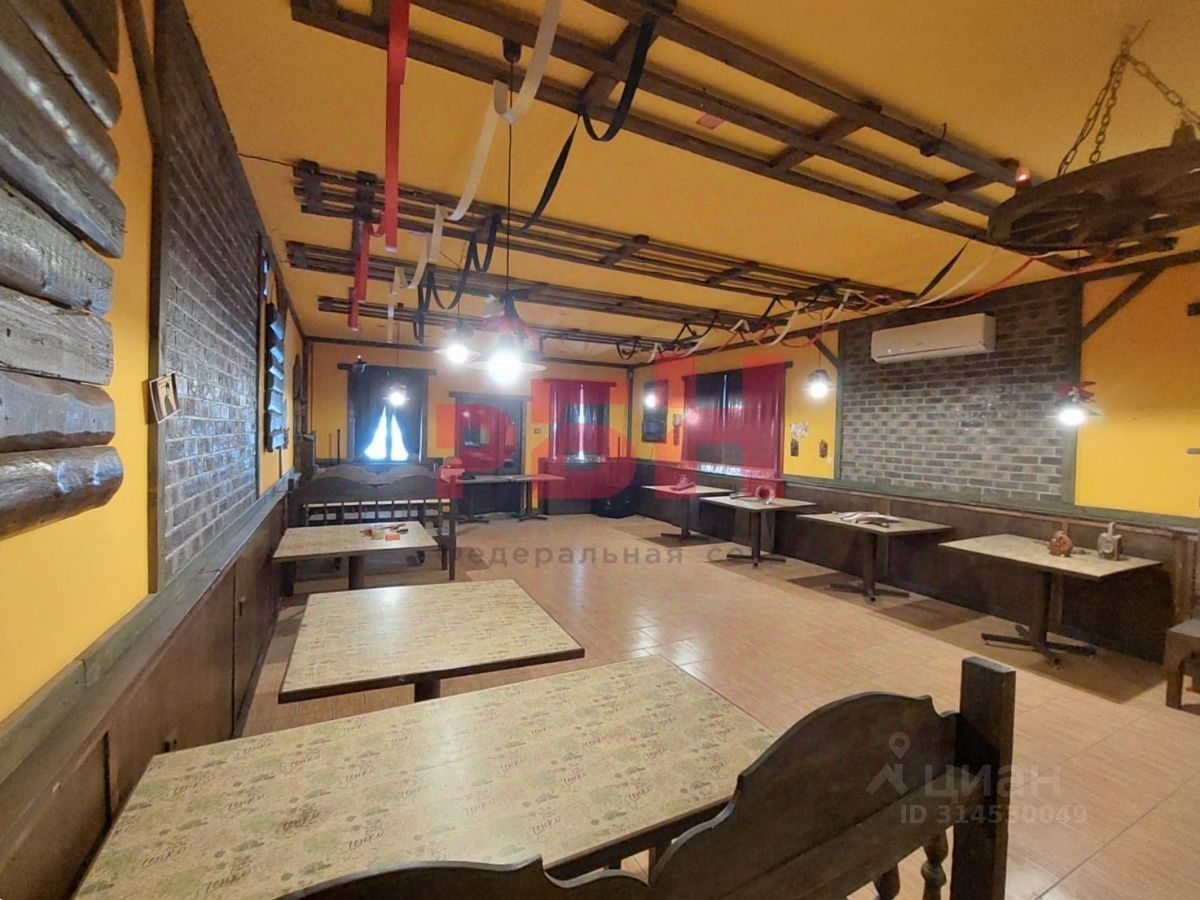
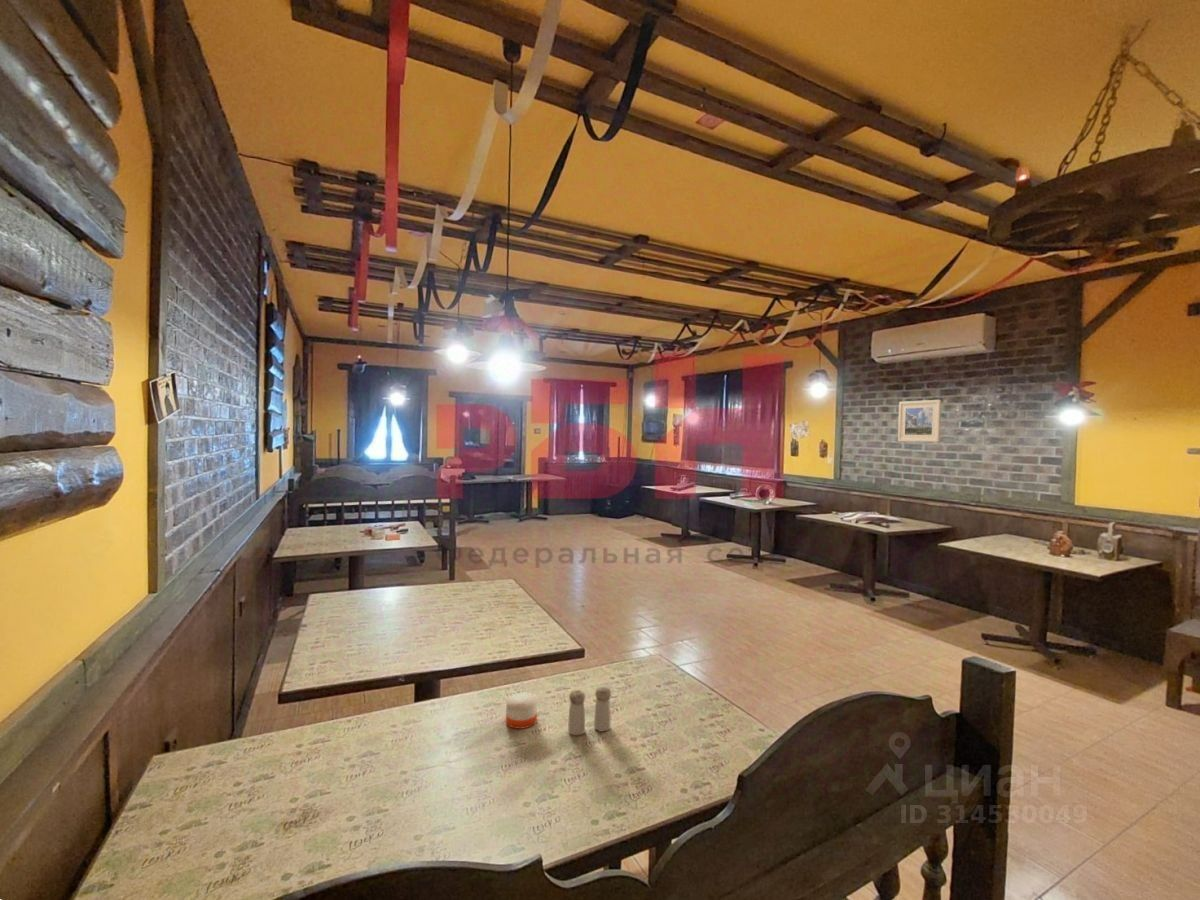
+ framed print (918, 421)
+ candle (521, 699)
+ salt and pepper shaker (584, 709)
